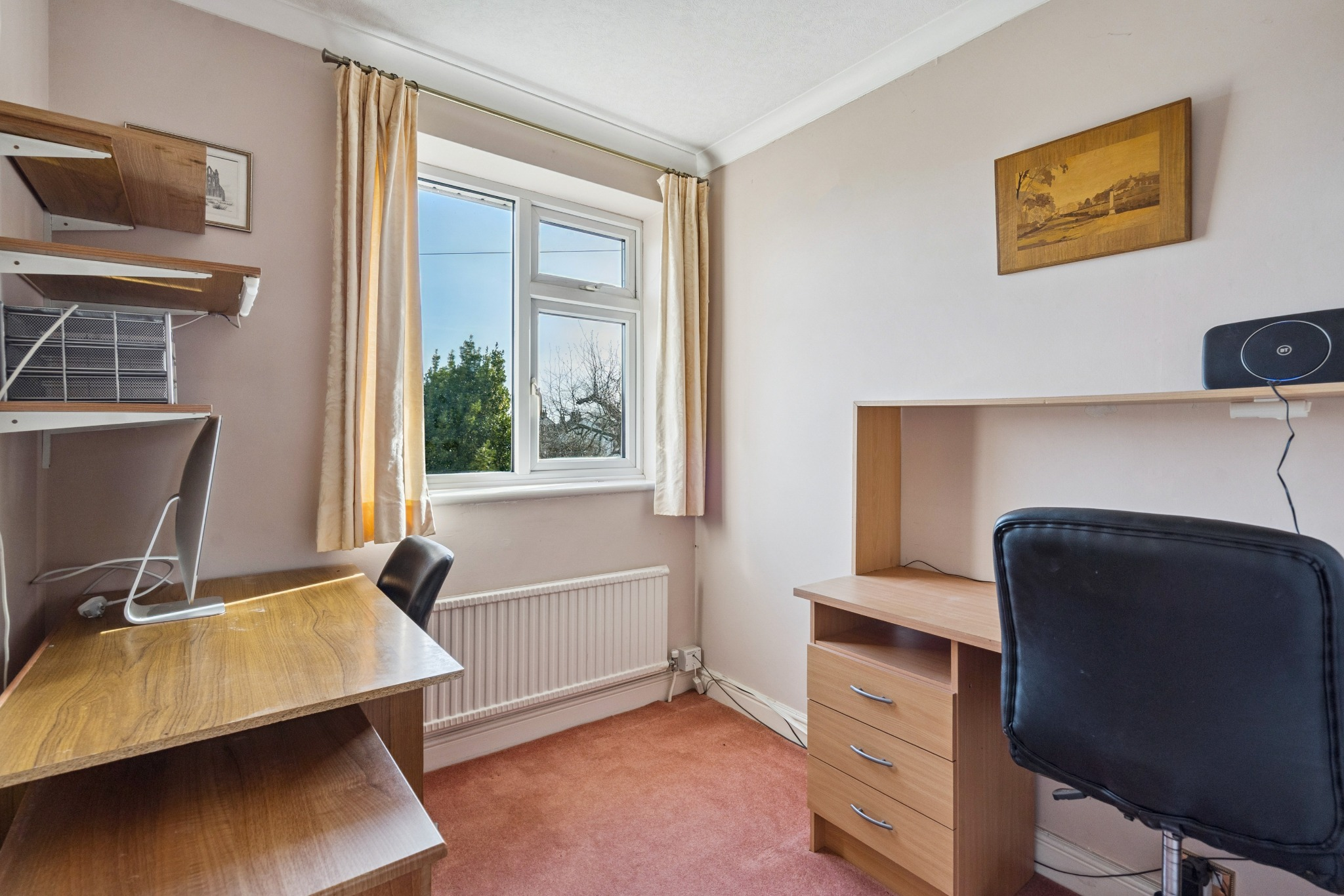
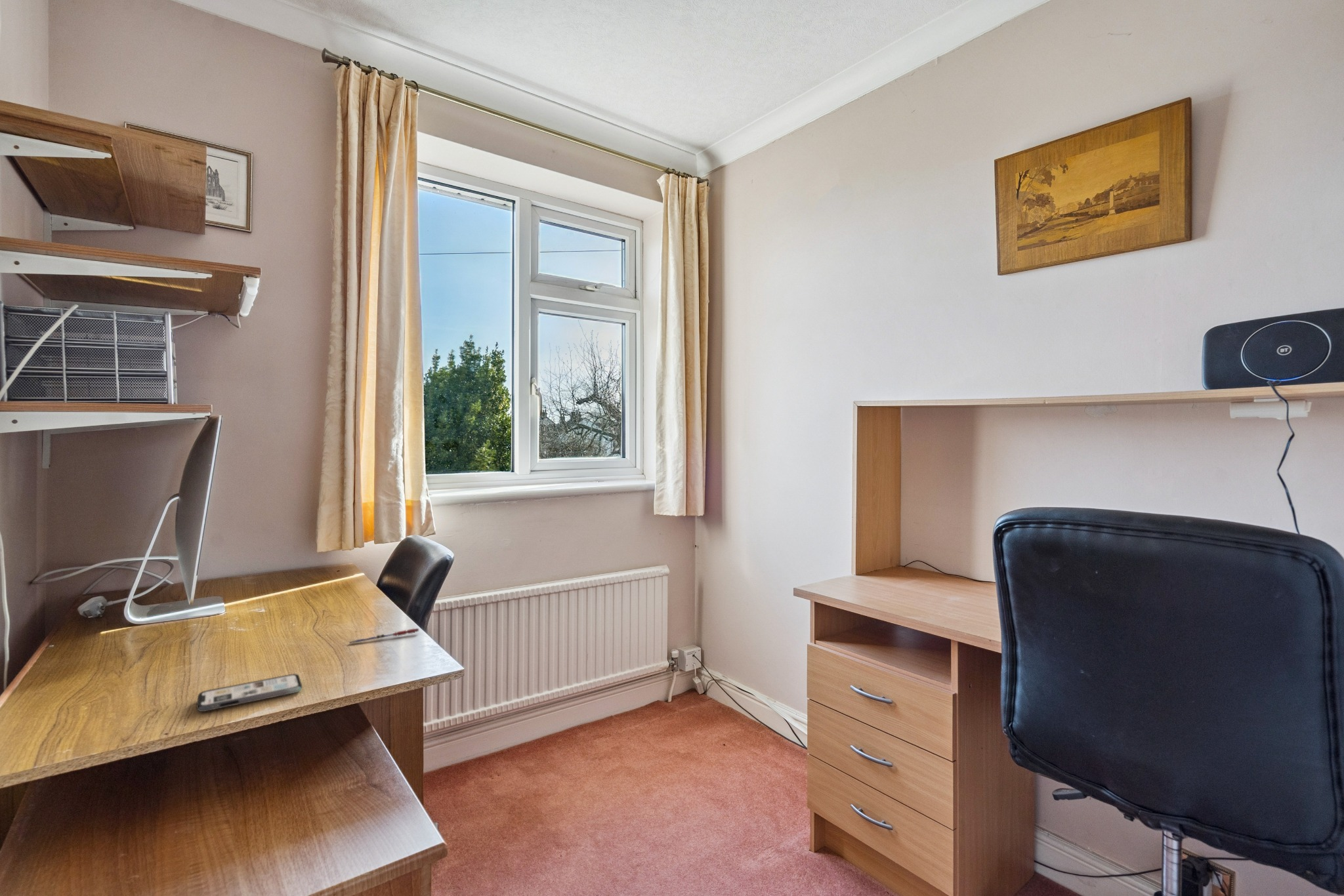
+ phone case (251, 691)
+ pen (385, 635)
